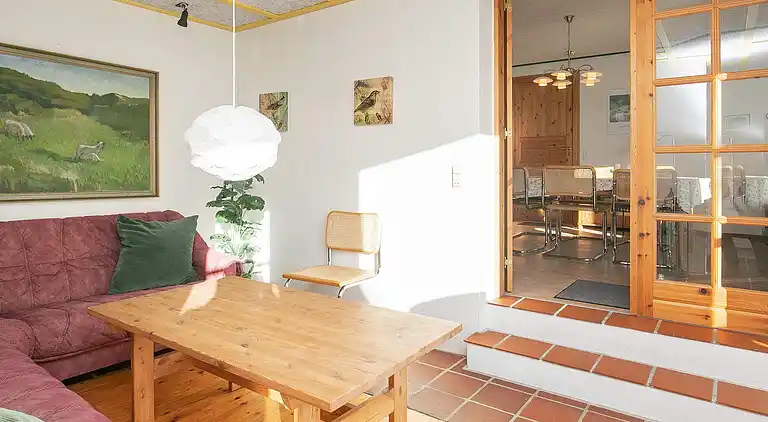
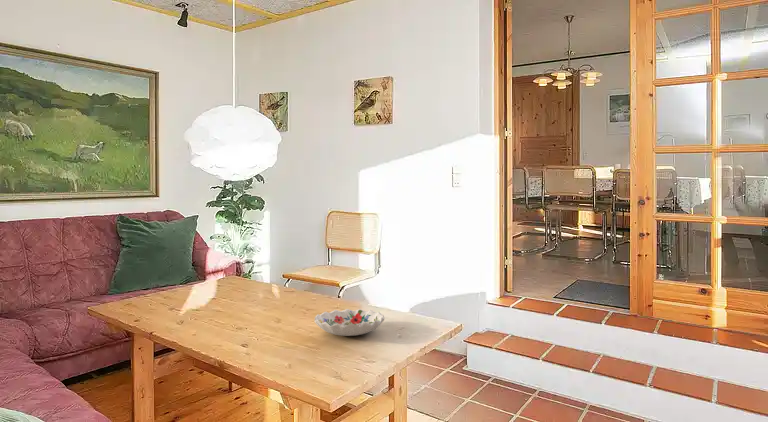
+ decorative bowl (349, 324)
